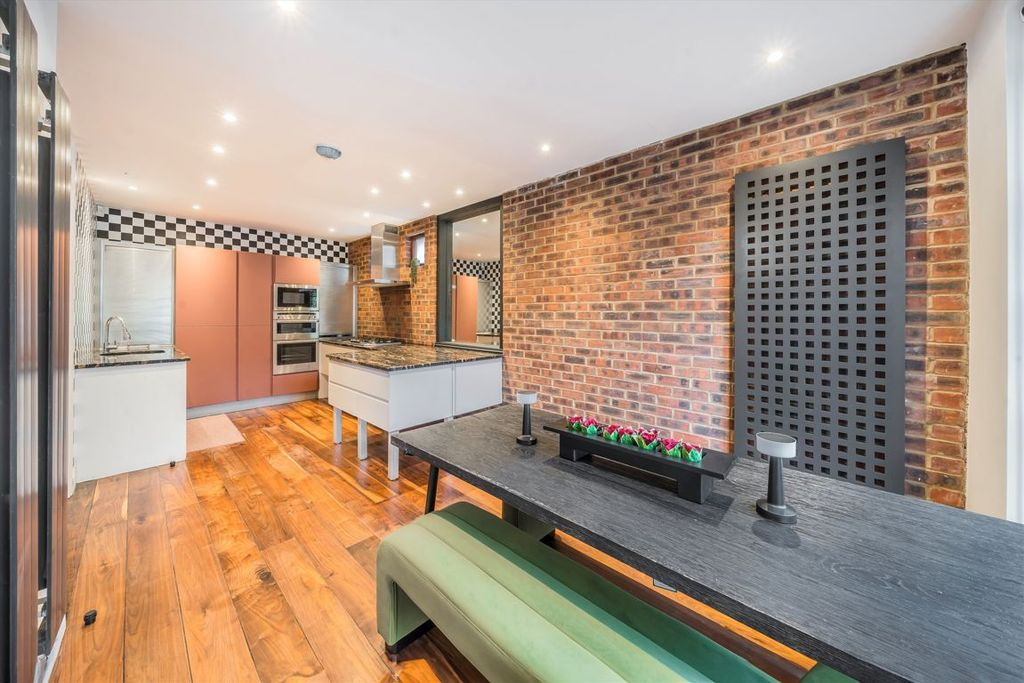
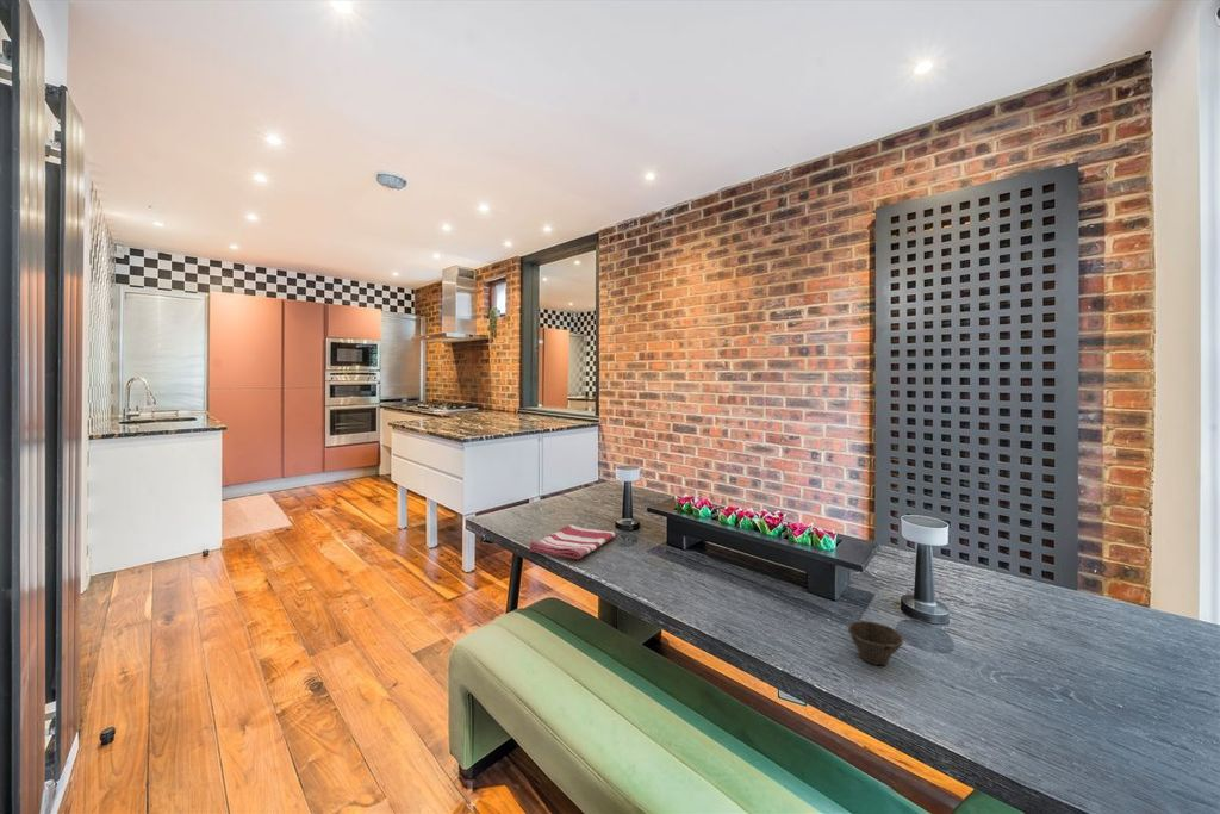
+ dish towel (574, 539)
+ cup (877, 645)
